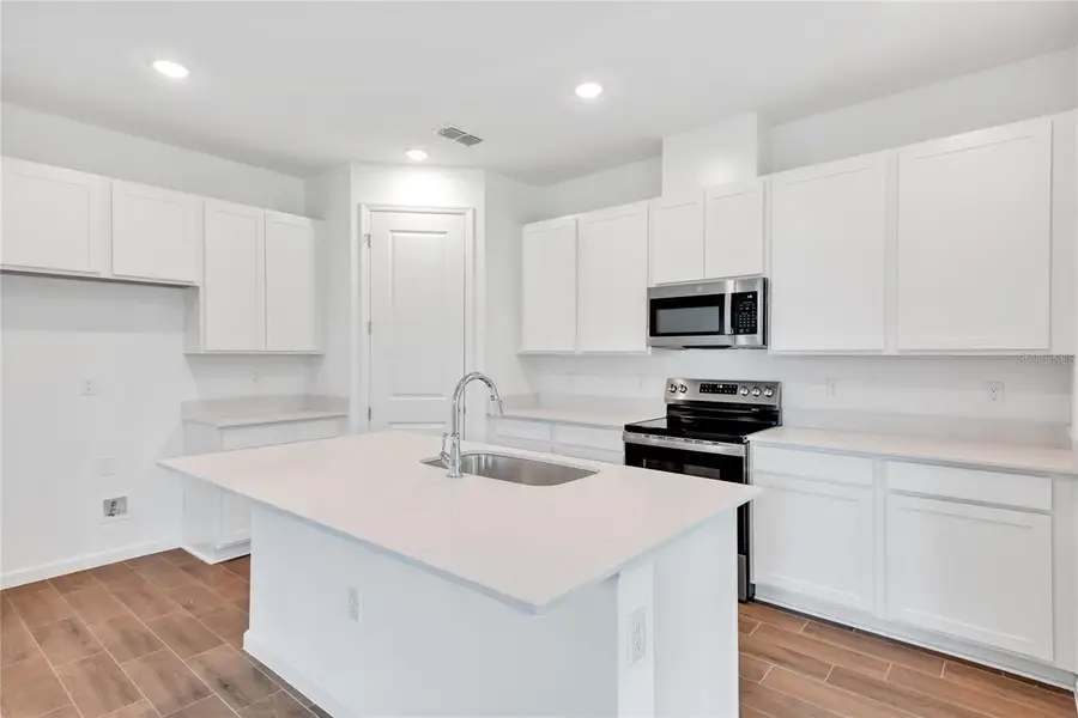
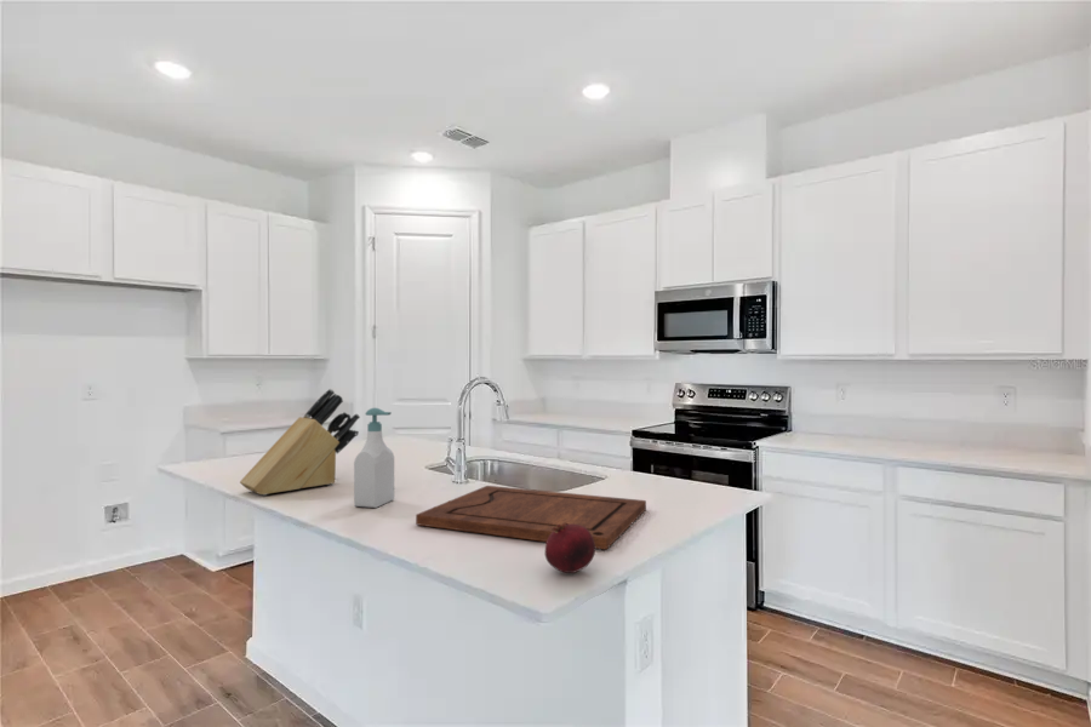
+ knife block (303, 437)
+ soap bottle (377, 454)
+ fruit (569, 545)
+ cutting board (536, 511)
